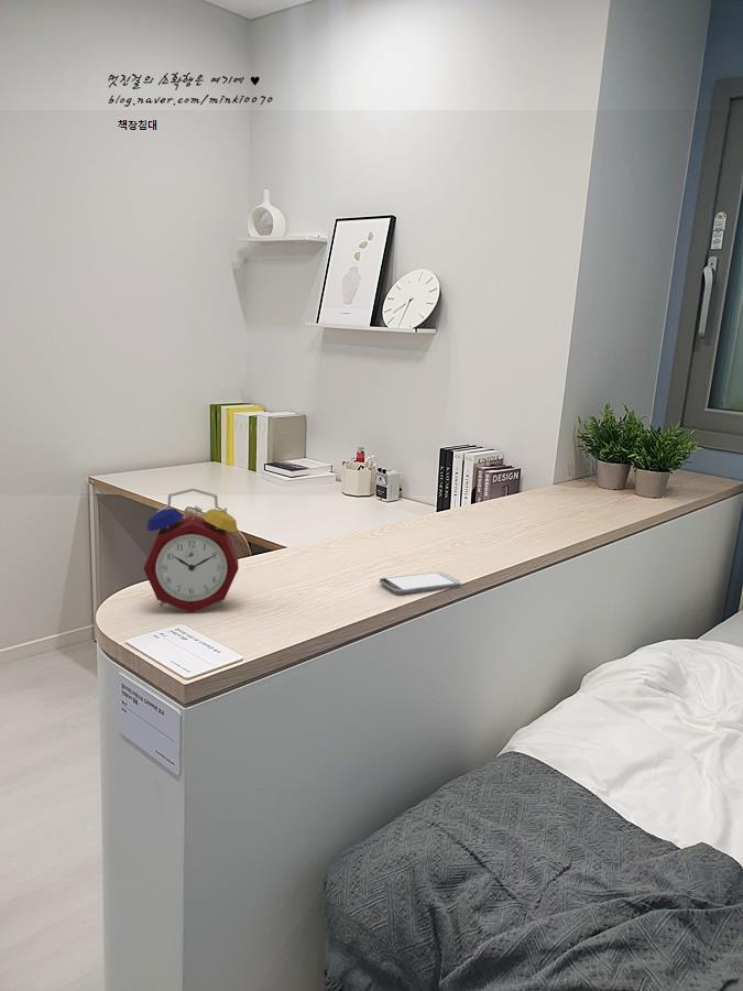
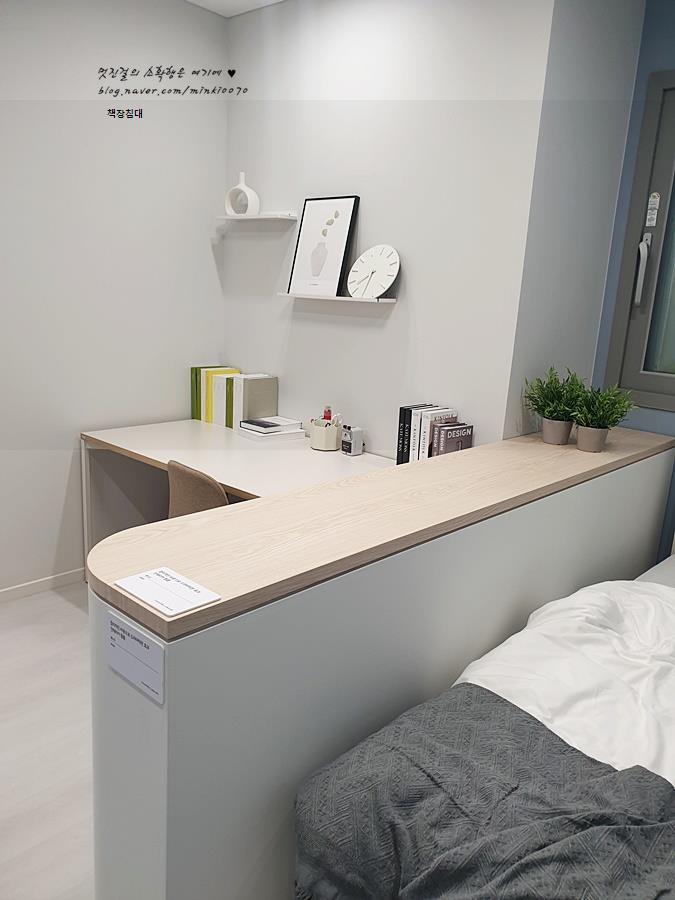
- alarm clock (193, 546)
- smartphone (419, 582)
